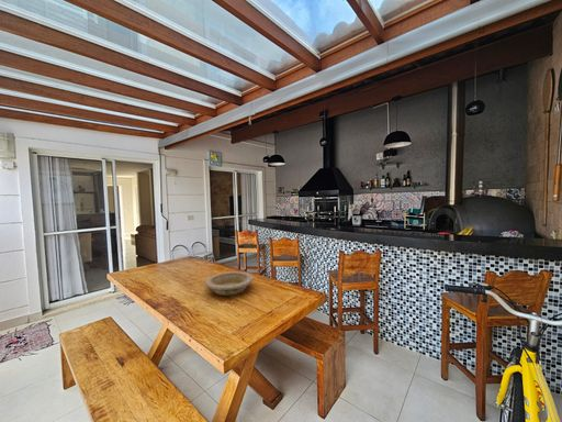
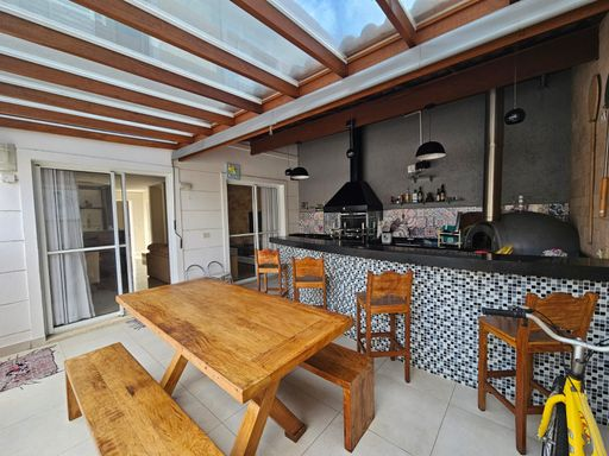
- bowl (229, 284)
